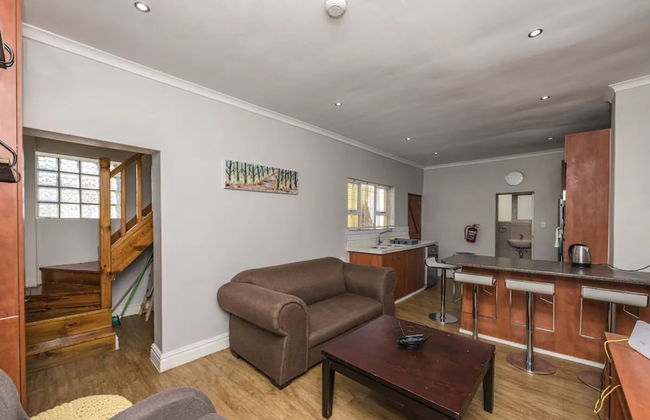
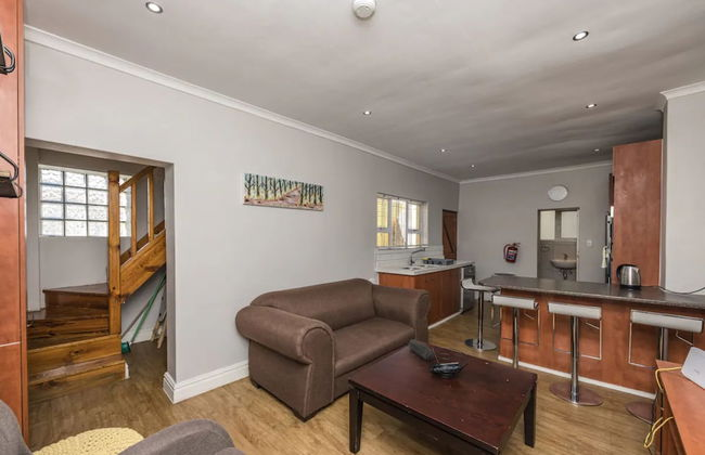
+ speaker (420, 349)
